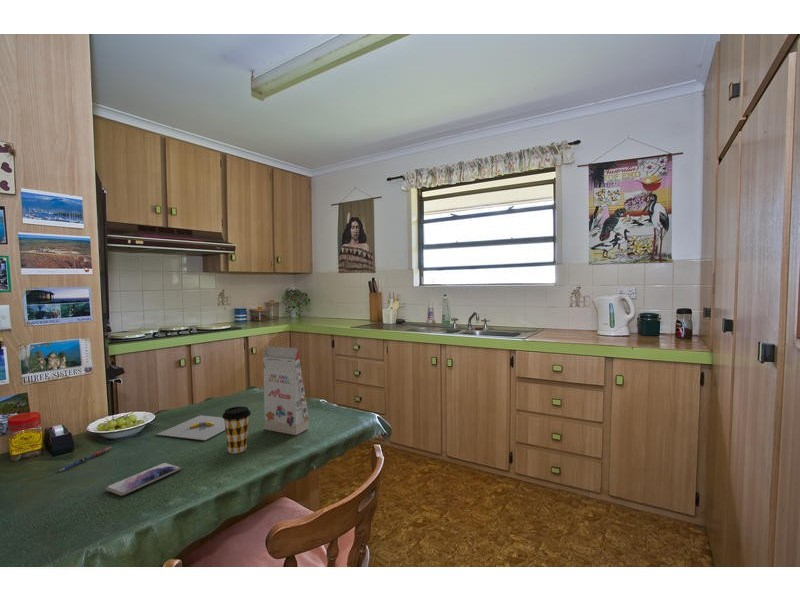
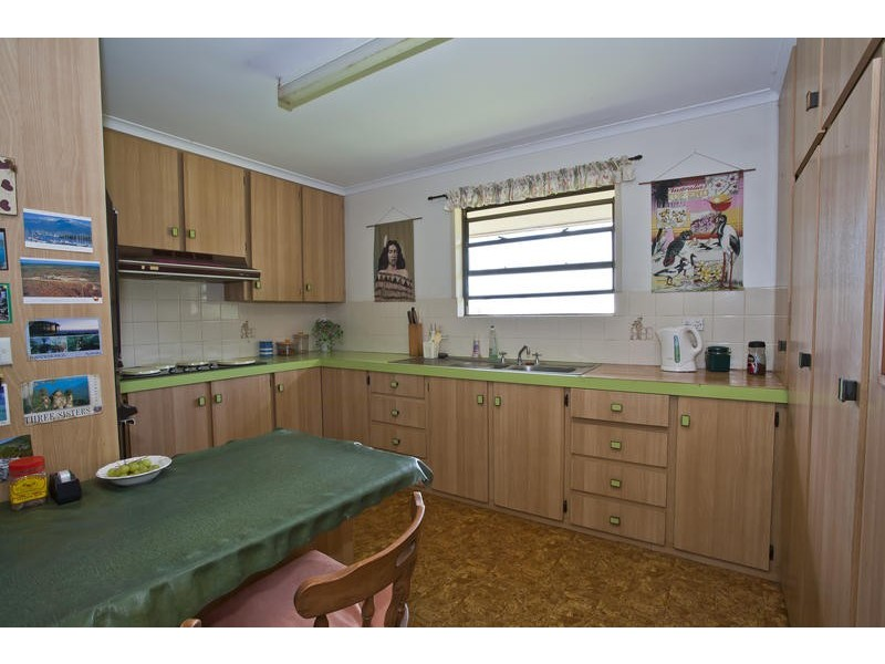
- pen (86, 458)
- gift box (285, 388)
- smartphone (145, 477)
- banana (202, 425)
- coffee cup (237, 429)
